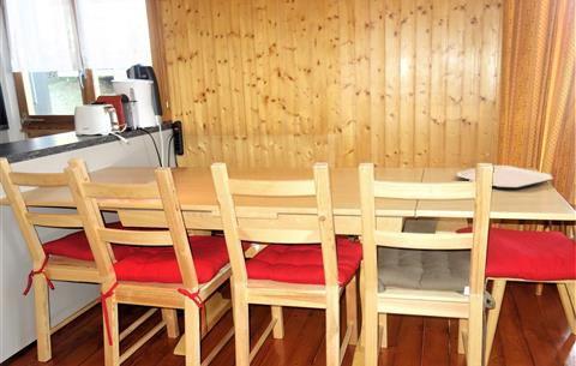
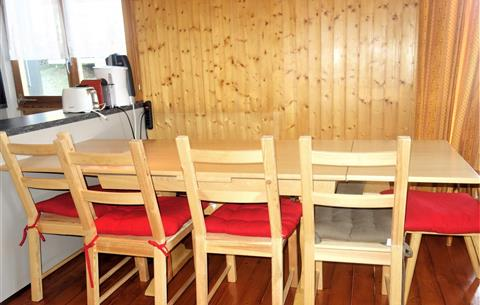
- plate (503, 176)
